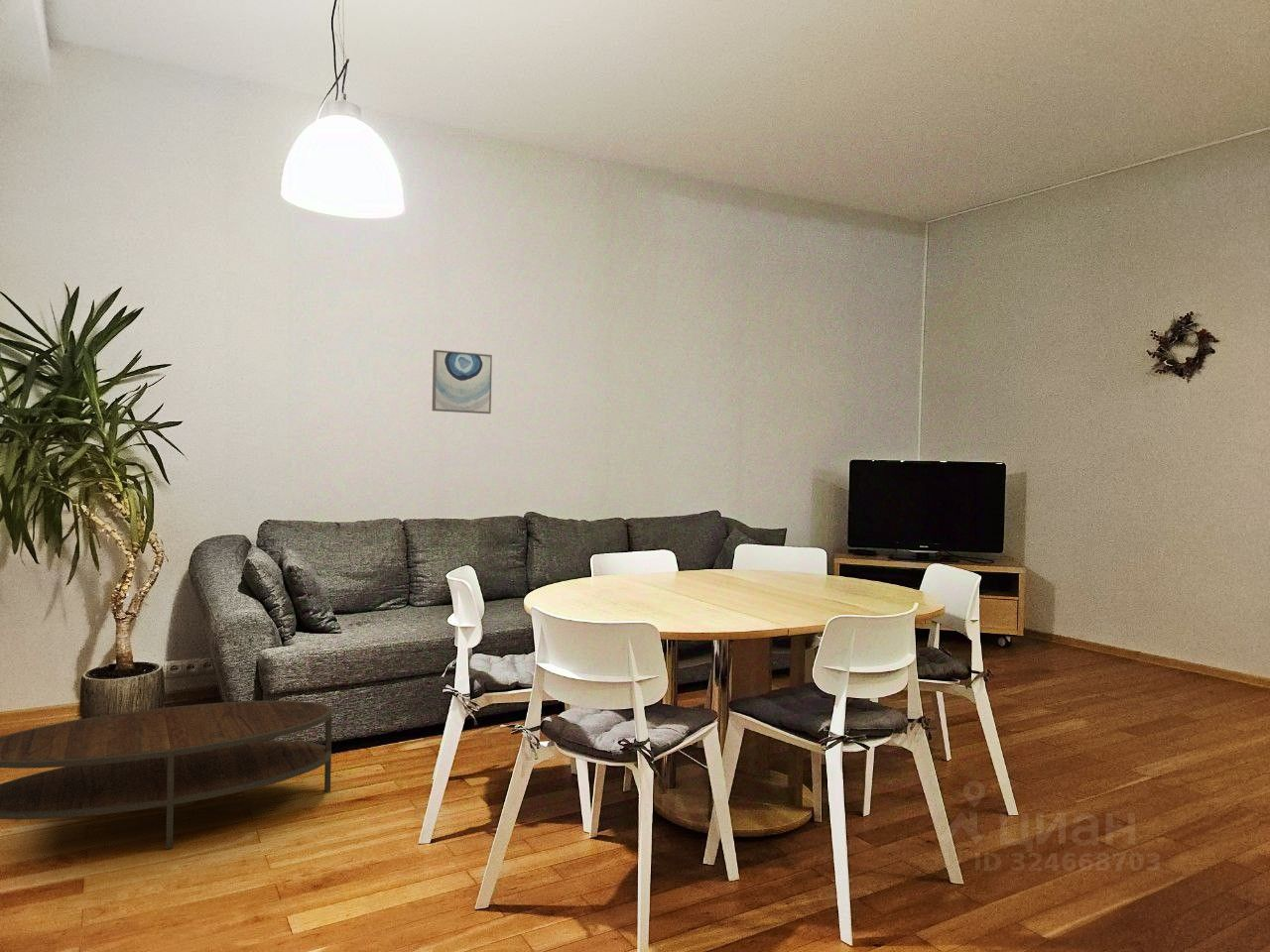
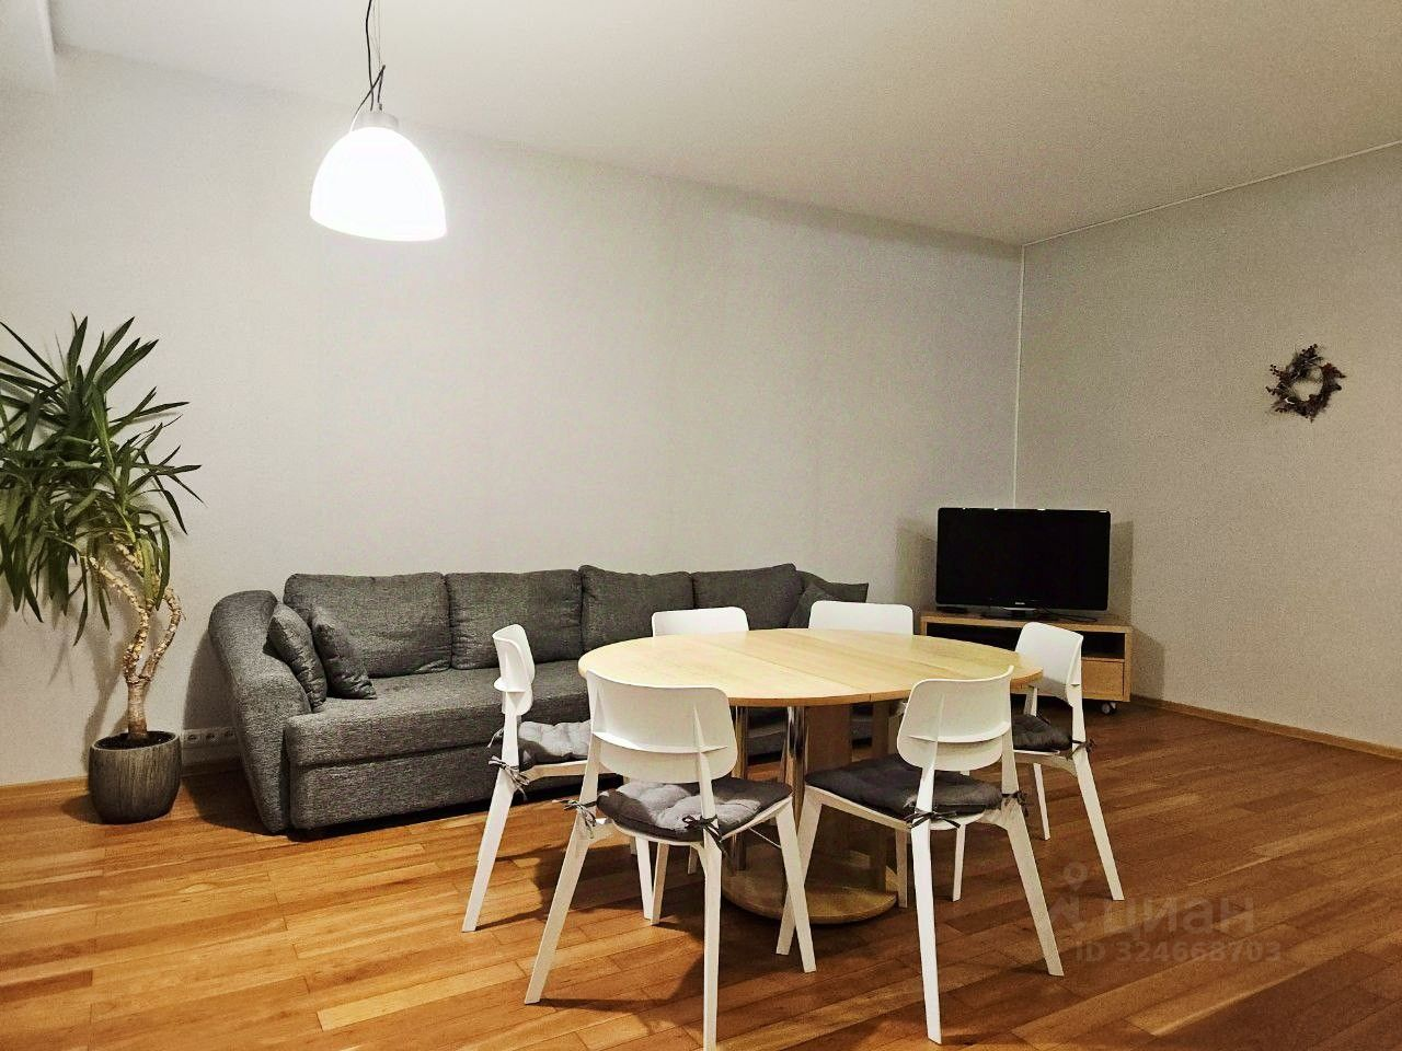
- coffee table (166, 773)
- wall art (462, 382)
